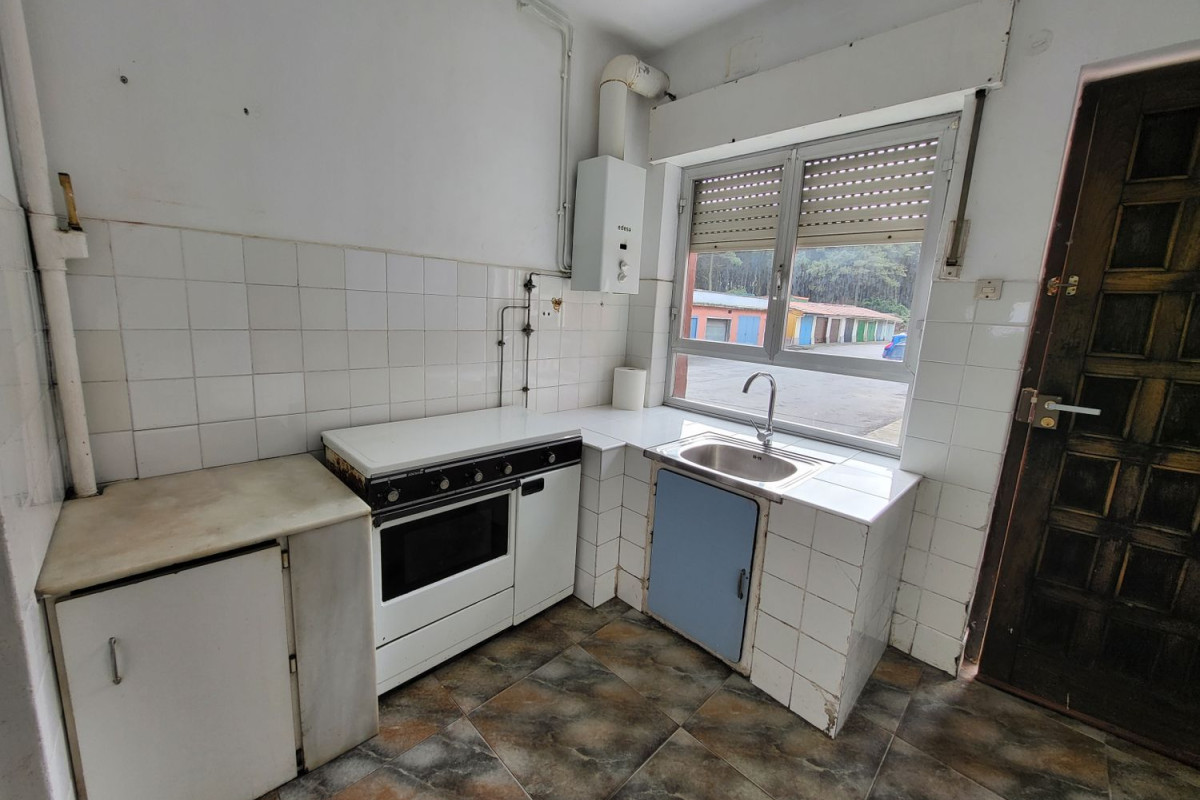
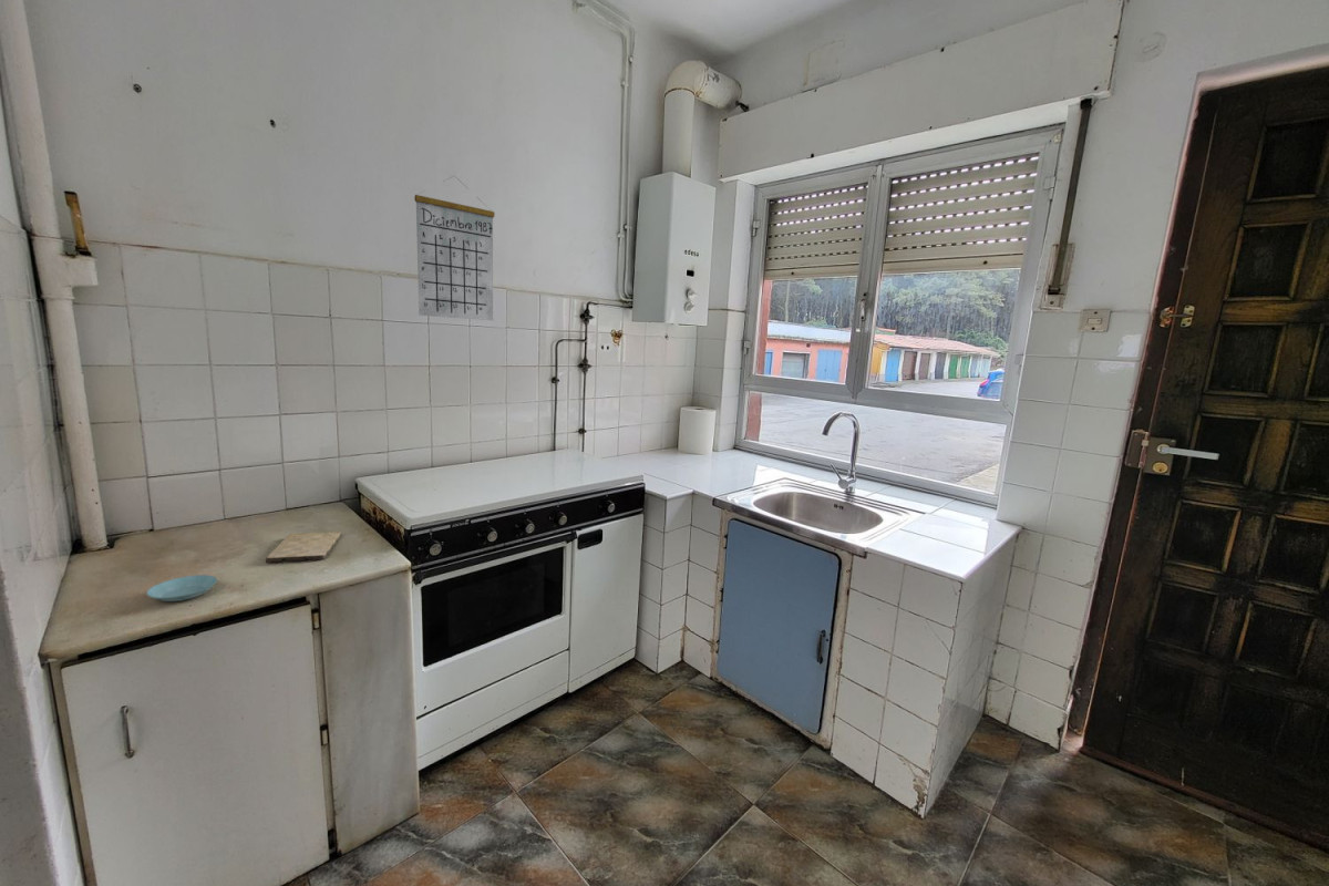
+ calendar (456, 248)
+ saucer (183, 589)
+ cutting board (306, 545)
